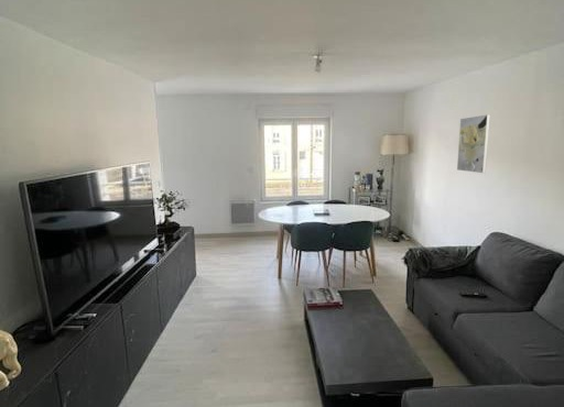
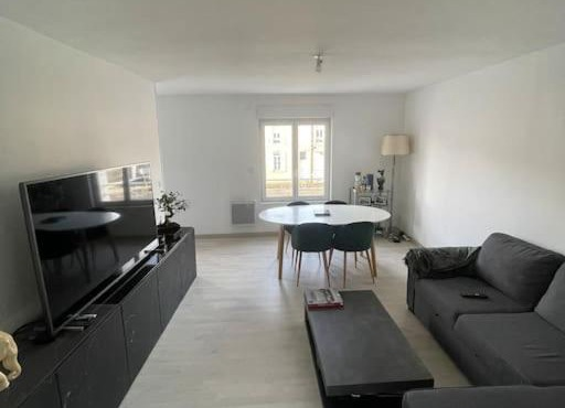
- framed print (471, 144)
